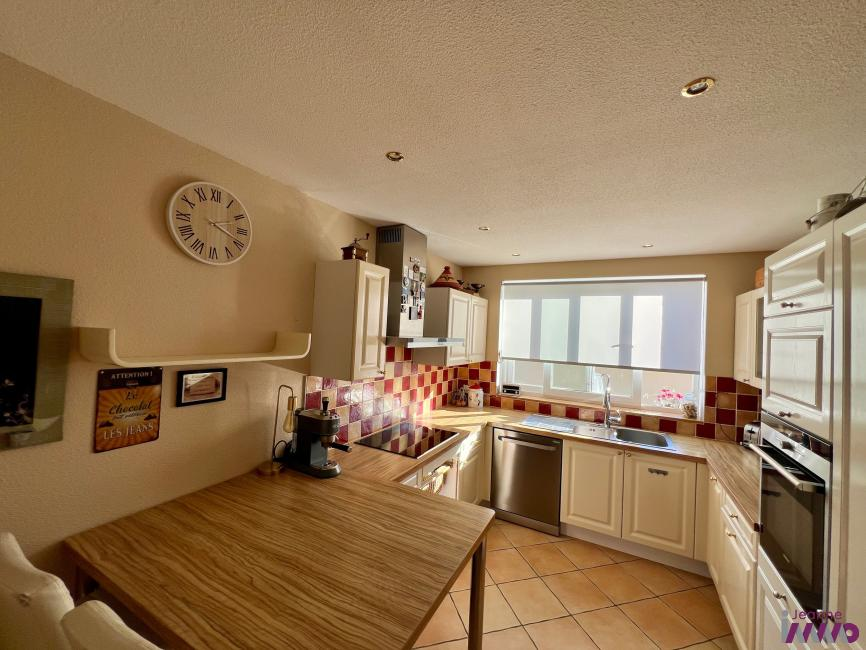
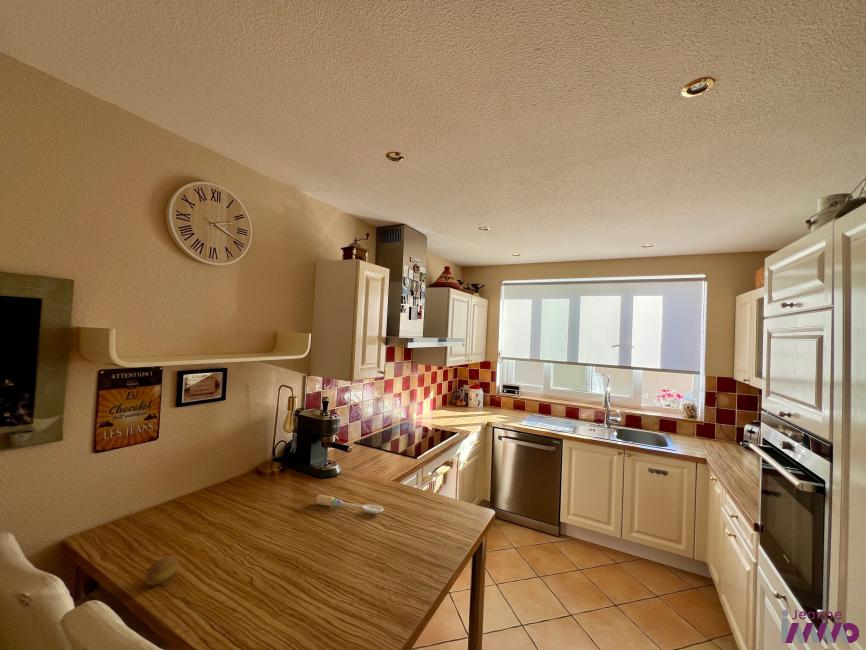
+ fruit (162, 569)
+ spoon (348, 504)
